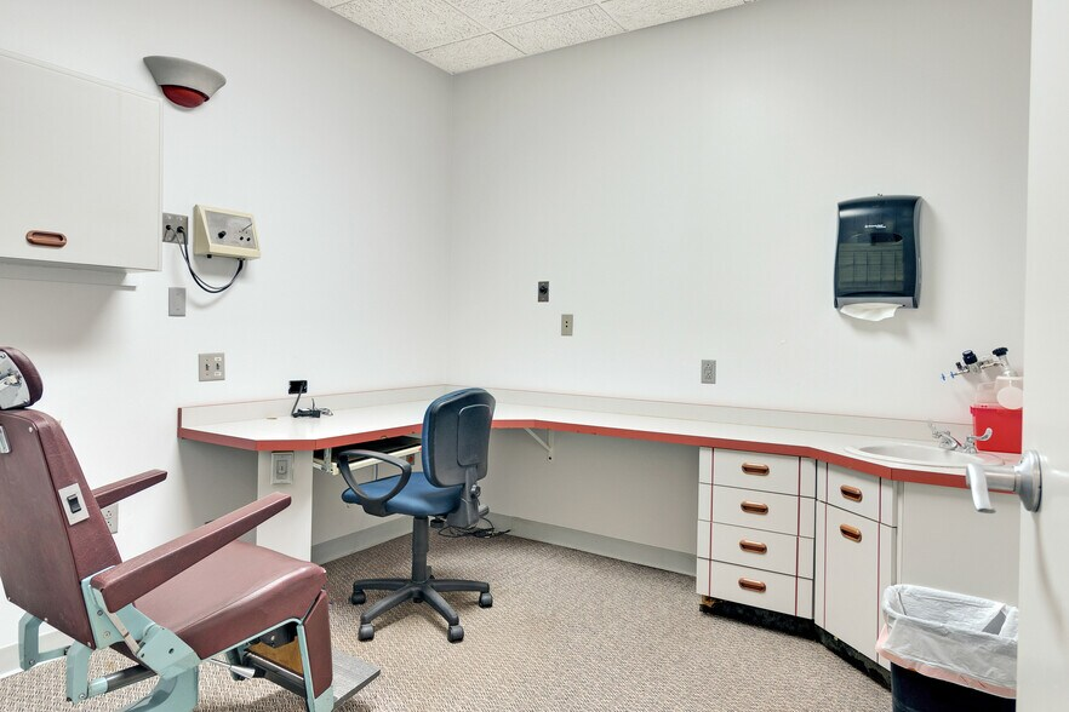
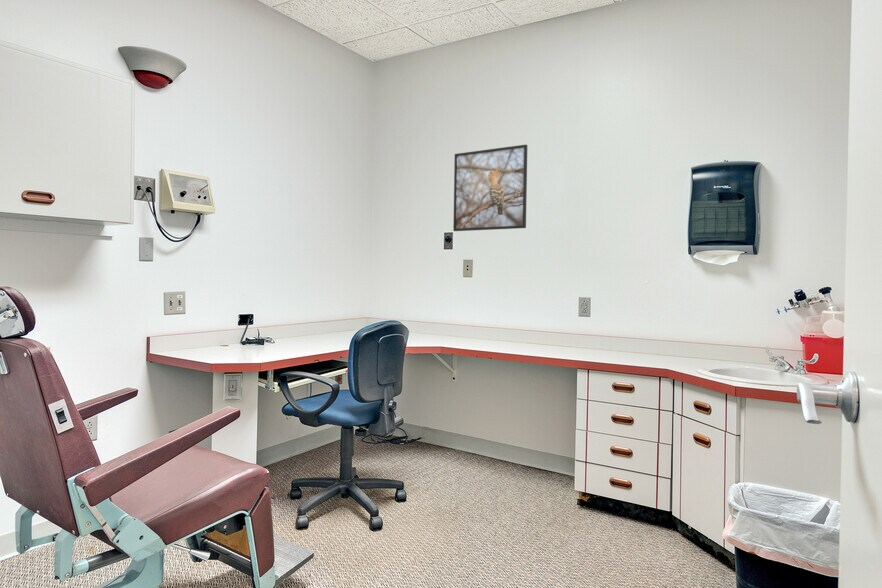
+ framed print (489, 189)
